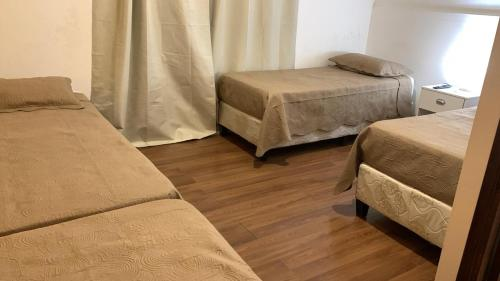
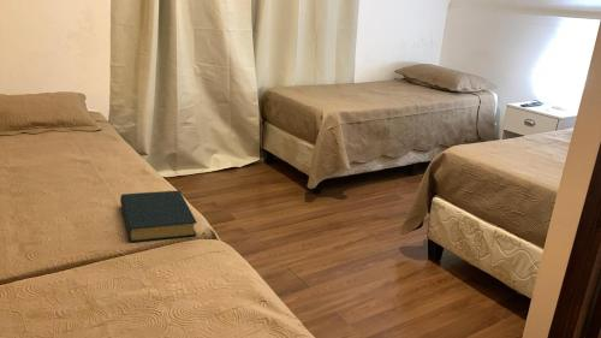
+ hardback book (156, 213)
